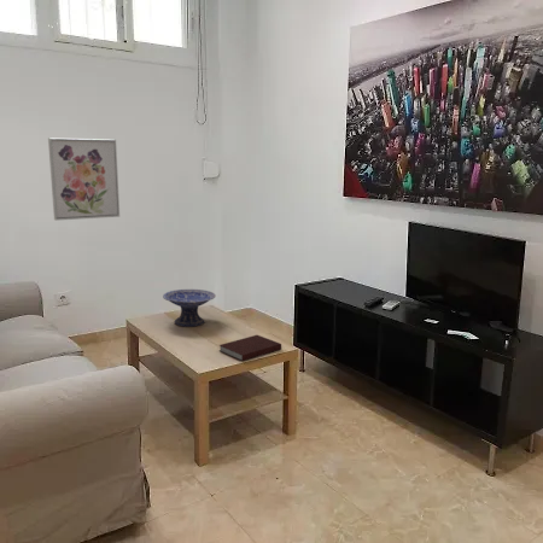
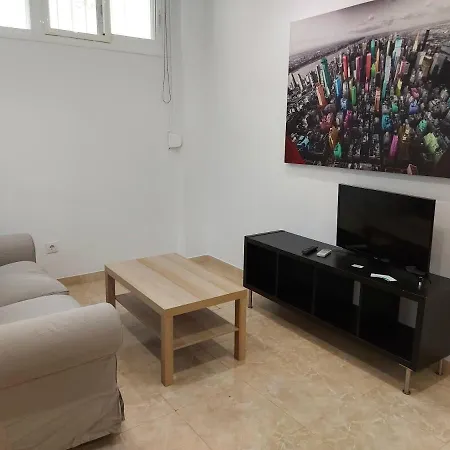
- decorative bowl (189, 308)
- wall art (84, 179)
- notebook (250, 346)
